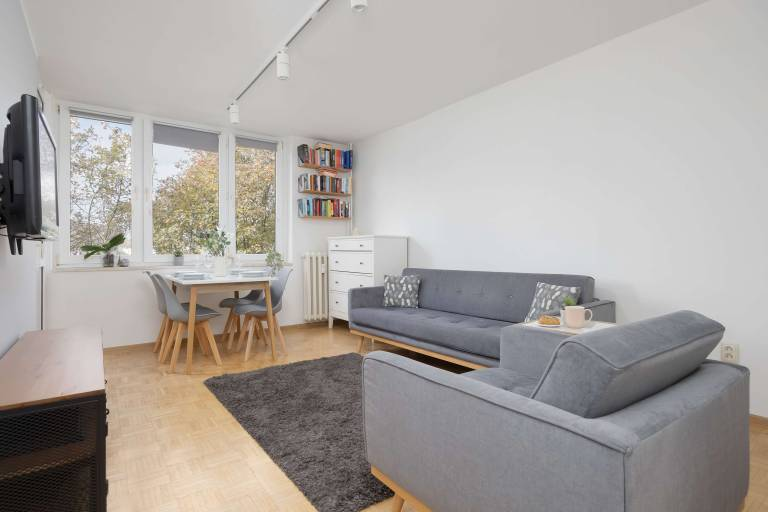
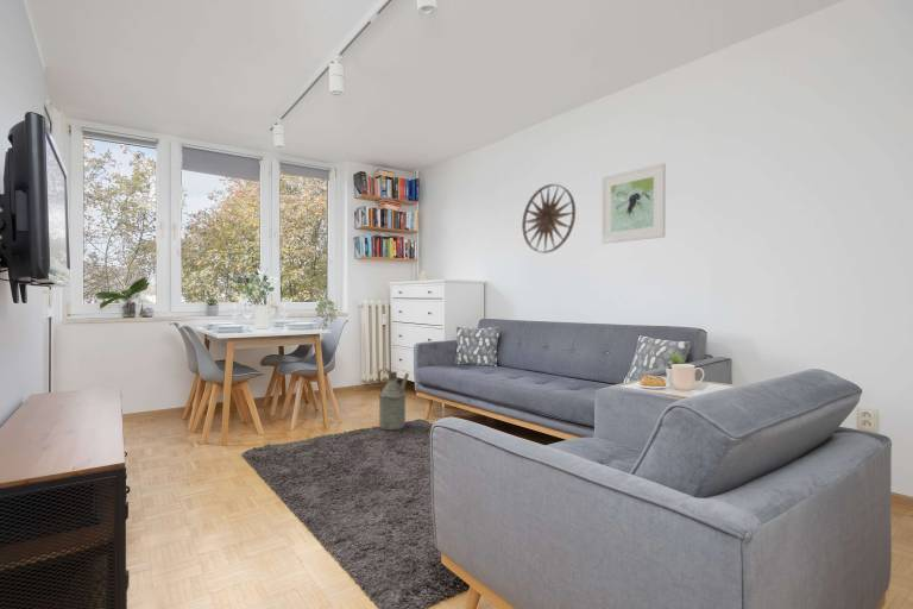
+ wall art (547, 218)
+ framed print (631, 205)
+ watering can (393, 397)
